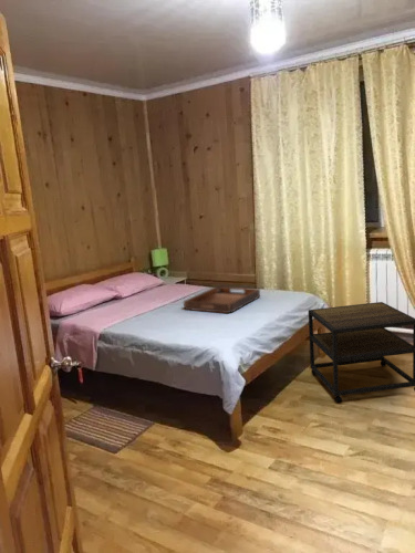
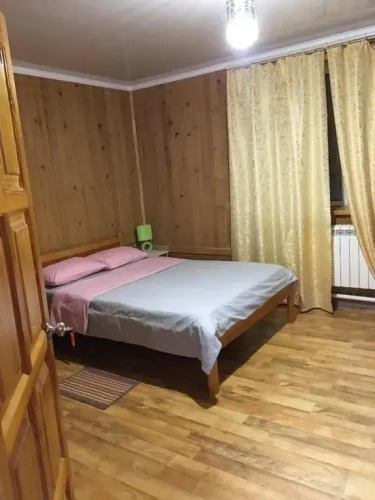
- serving tray (222, 299)
- side table (361, 348)
